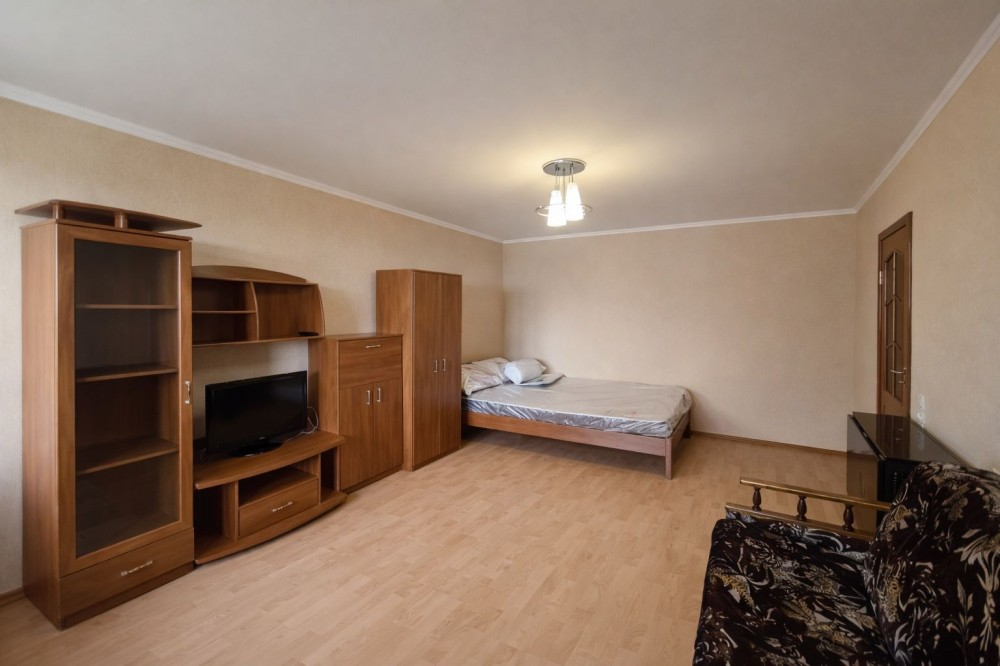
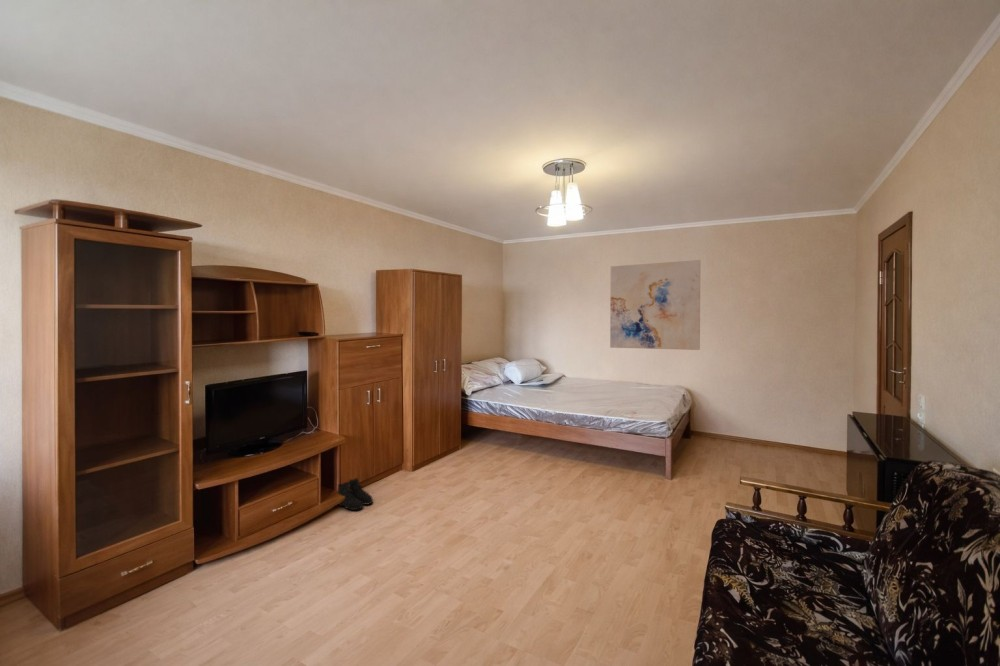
+ boots (355, 492)
+ wall art (653, 306)
